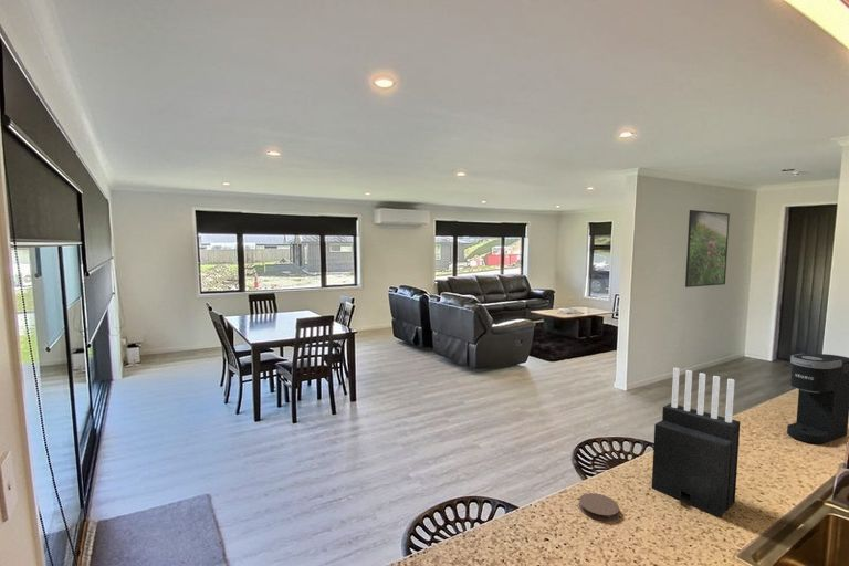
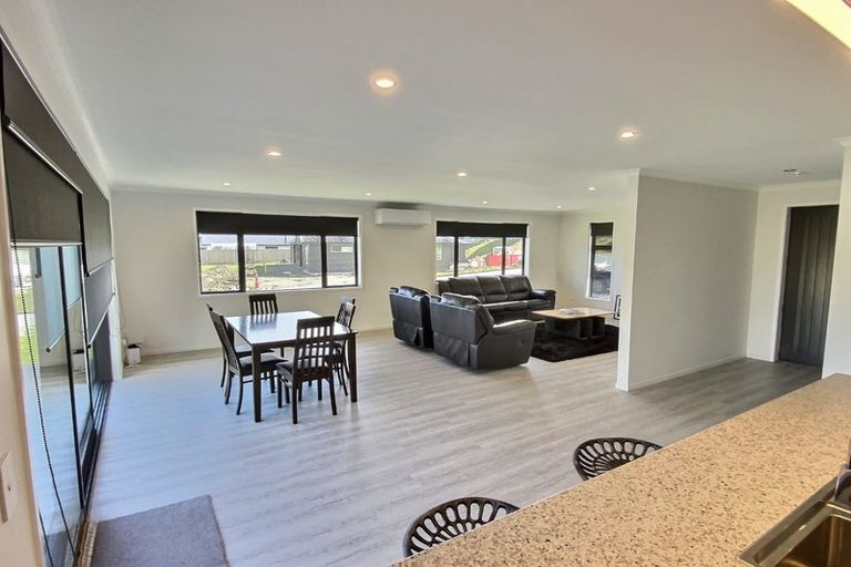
- coaster (598, 505)
- coffee maker (819, 395)
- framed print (708, 249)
- knife block (693, 437)
